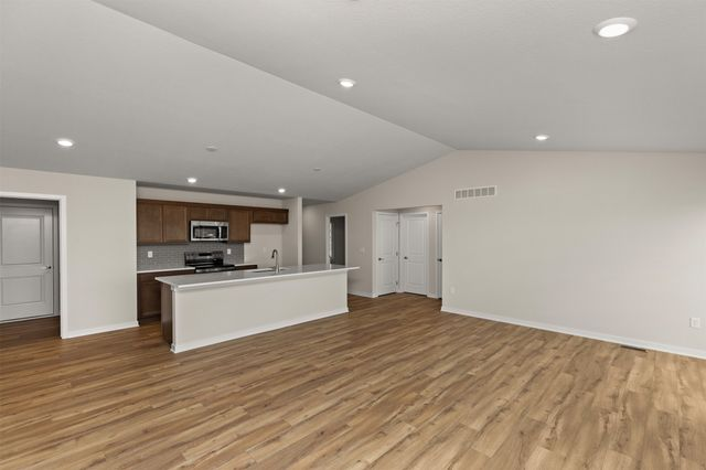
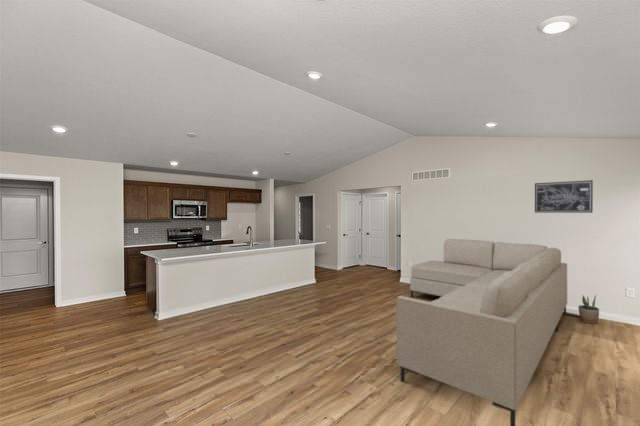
+ wall art (562, 197)
+ potted plant (588, 306)
+ sofa (453, 286)
